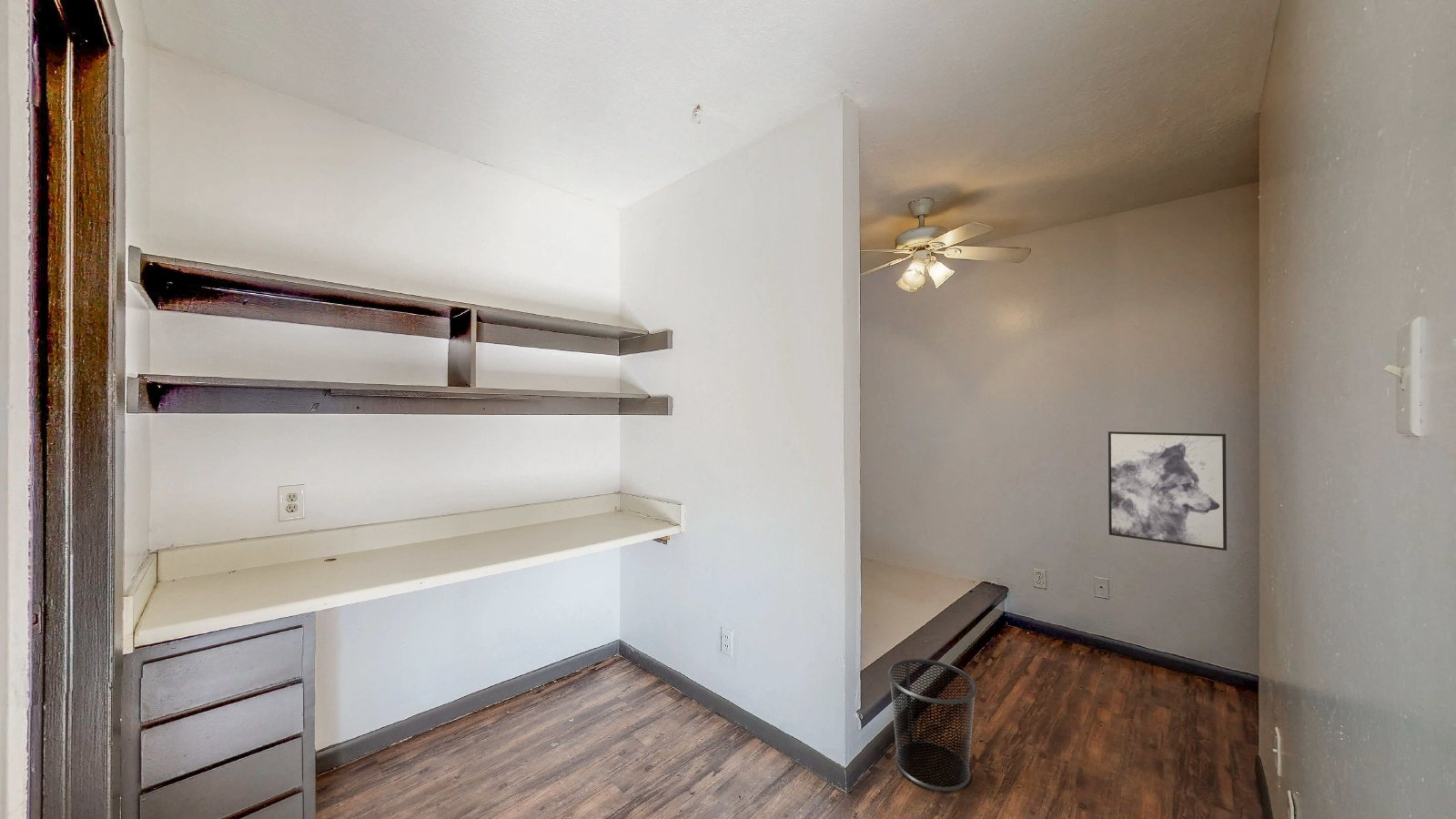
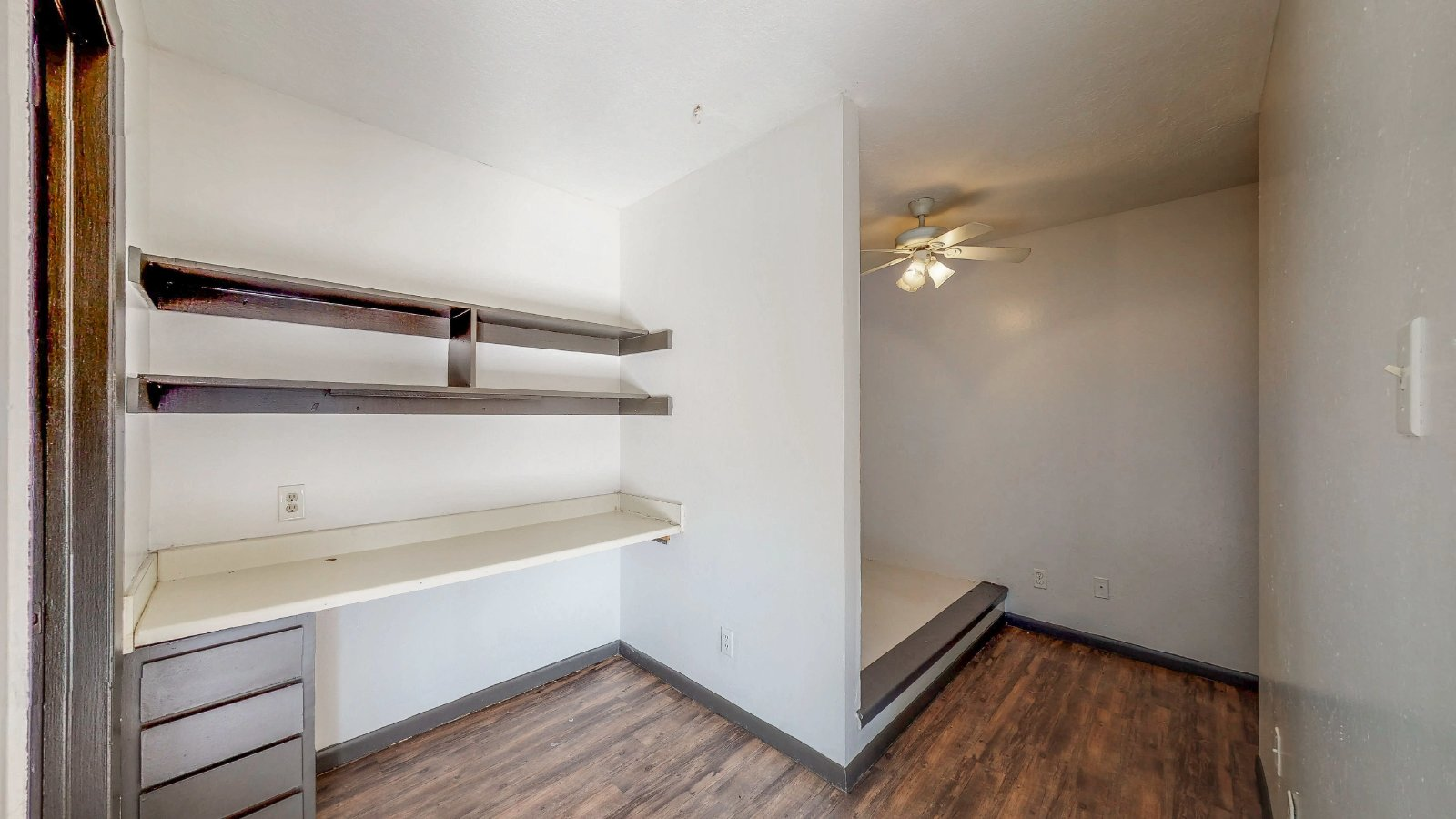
- waste bin (931, 722)
- wall art (1164, 487)
